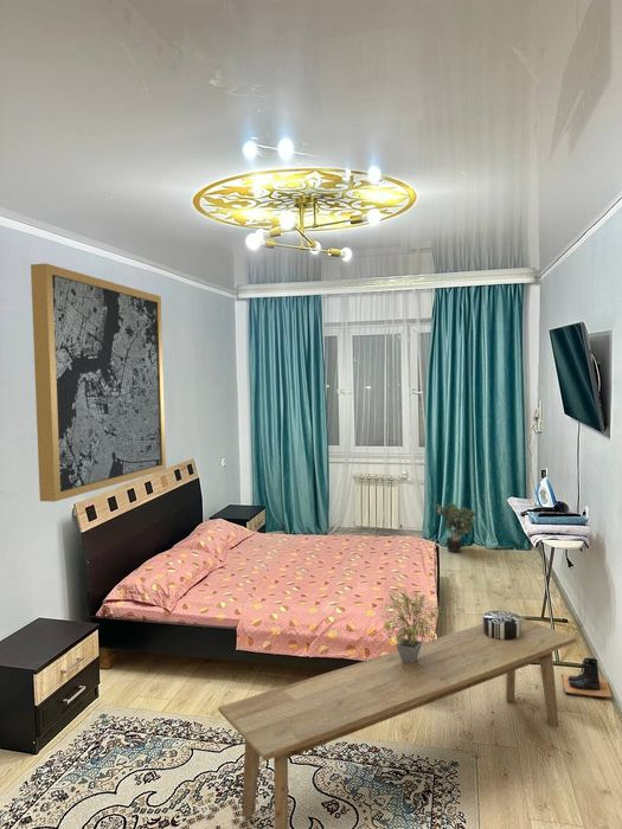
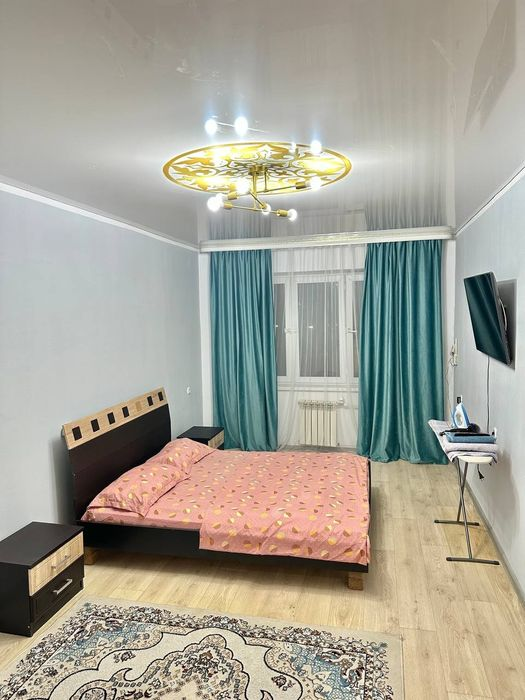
- potted plant (455, 527)
- potted plant (412, 623)
- boots (585, 673)
- wall art (109, 384)
- bench (413, 708)
- decorative box (501, 624)
